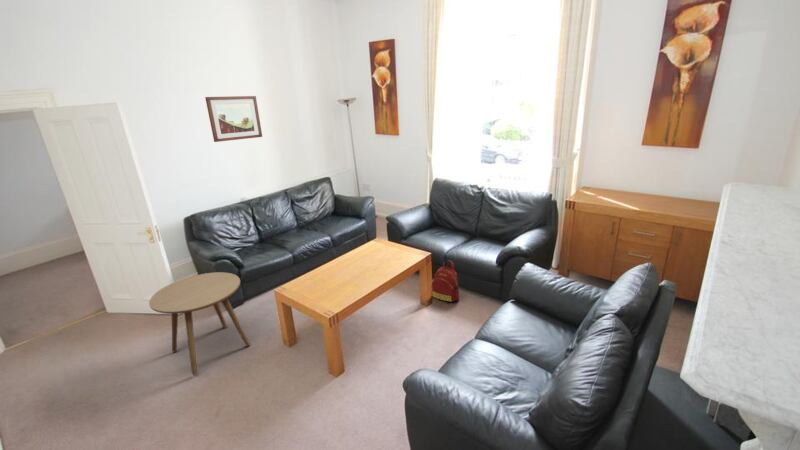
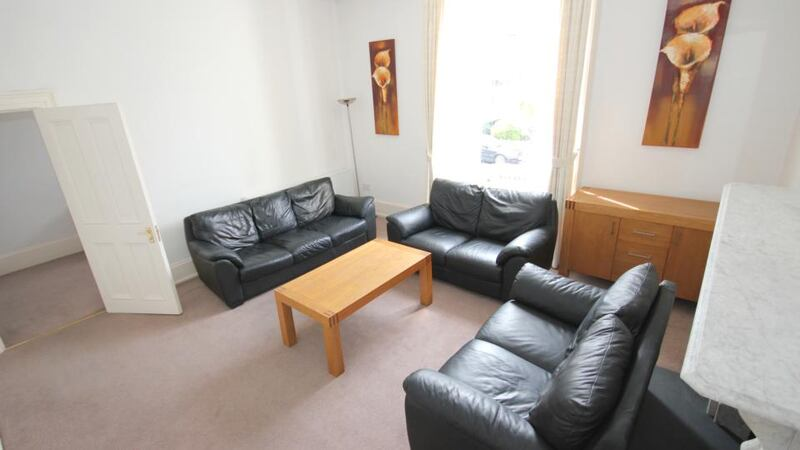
- wall art (235, 118)
- side table (200, 309)
- backpack (444, 280)
